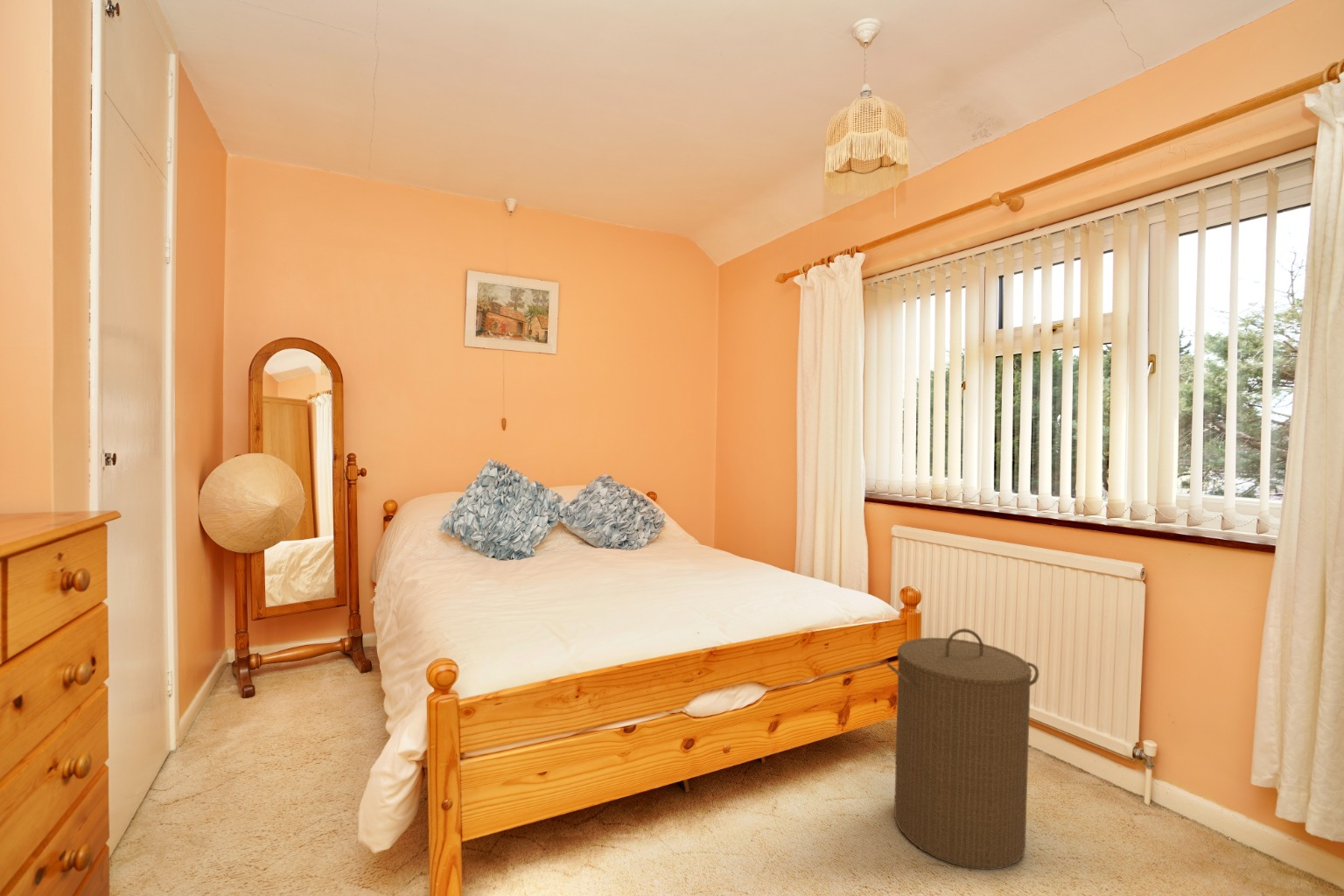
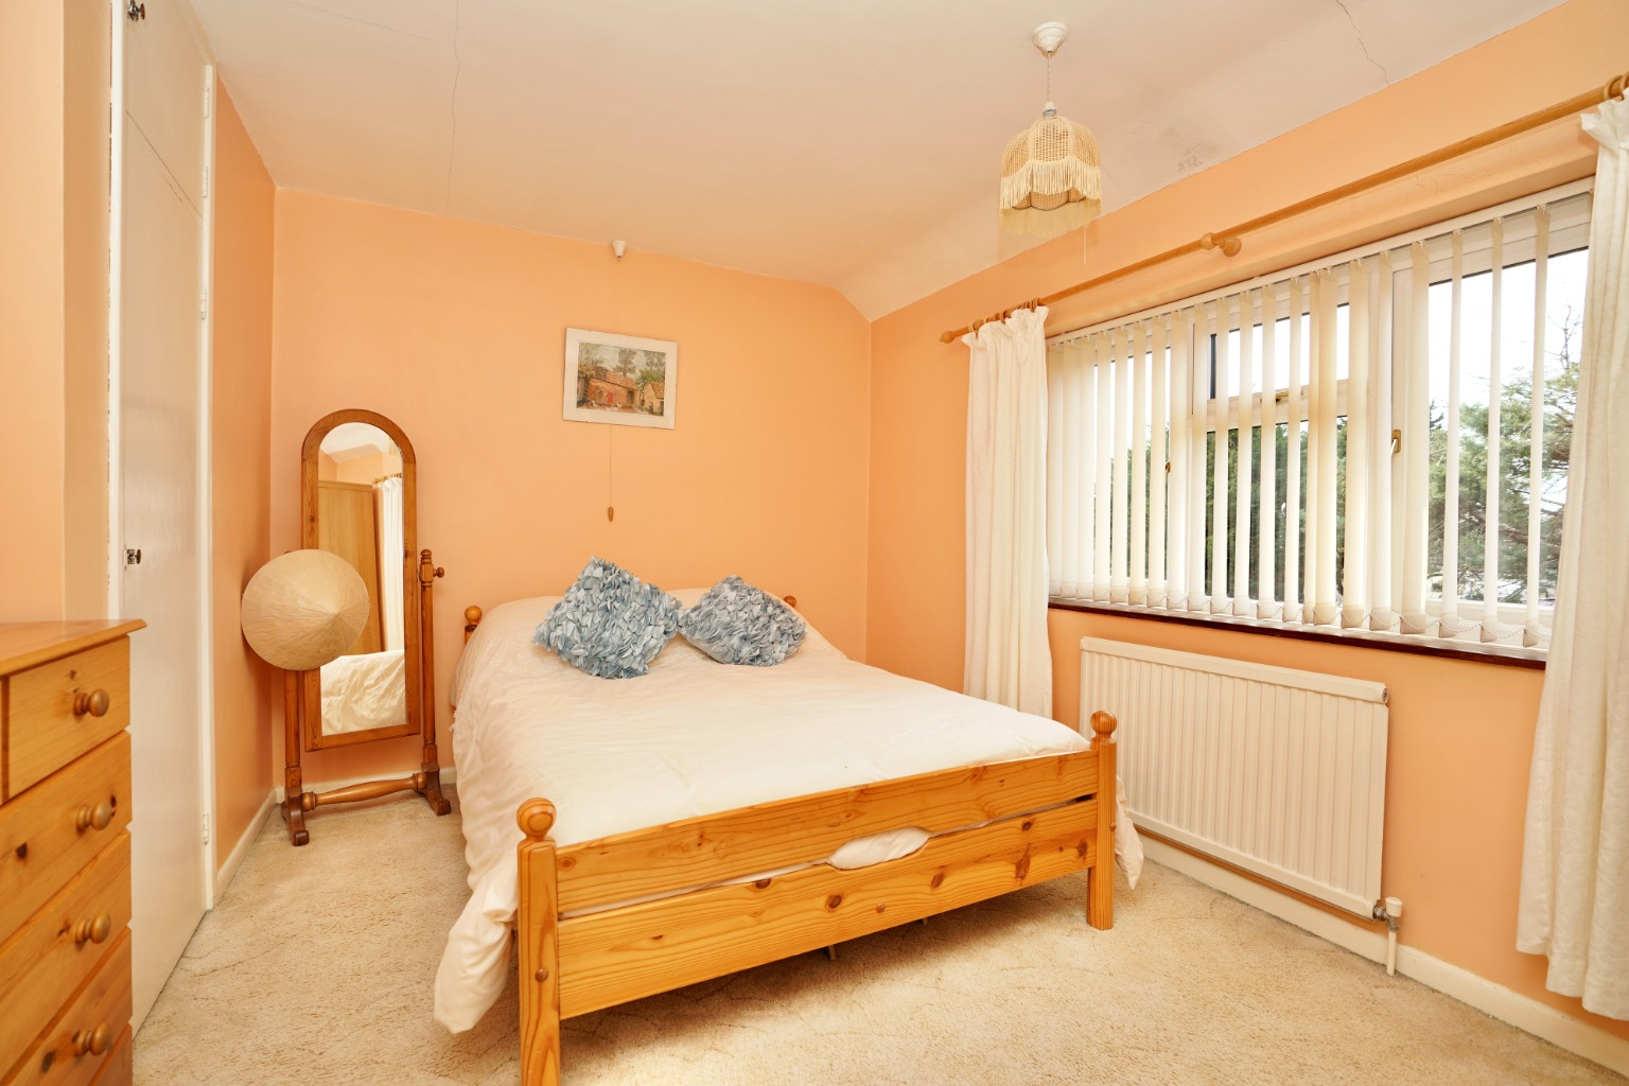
- laundry hamper (959, 730)
